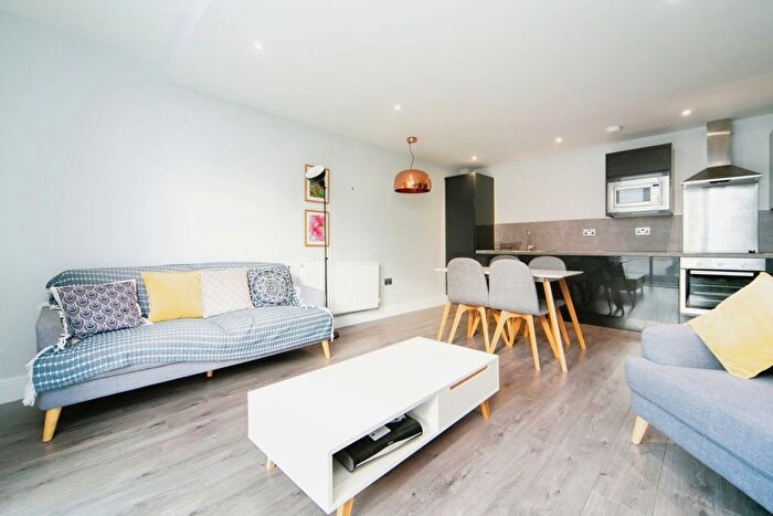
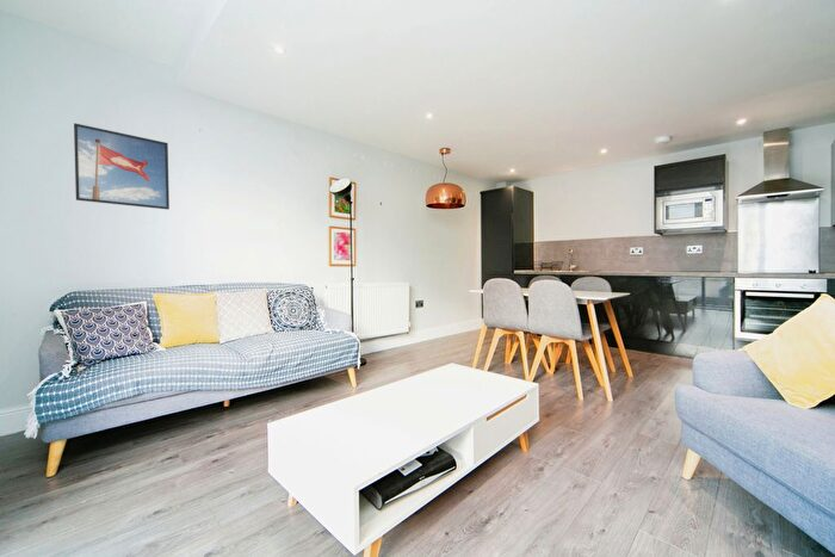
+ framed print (124, 169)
